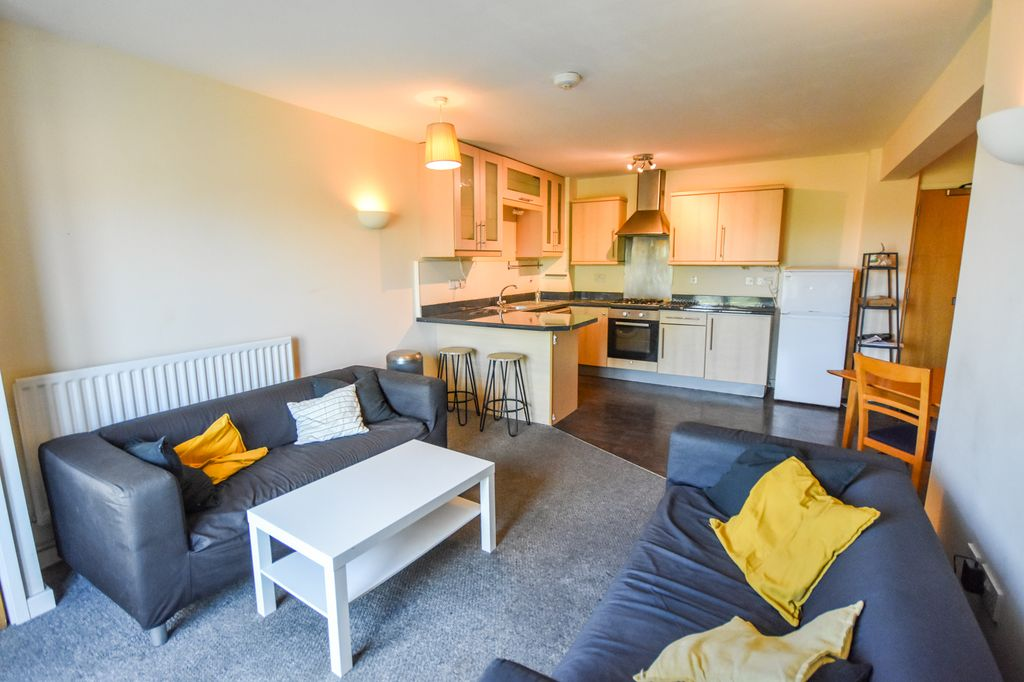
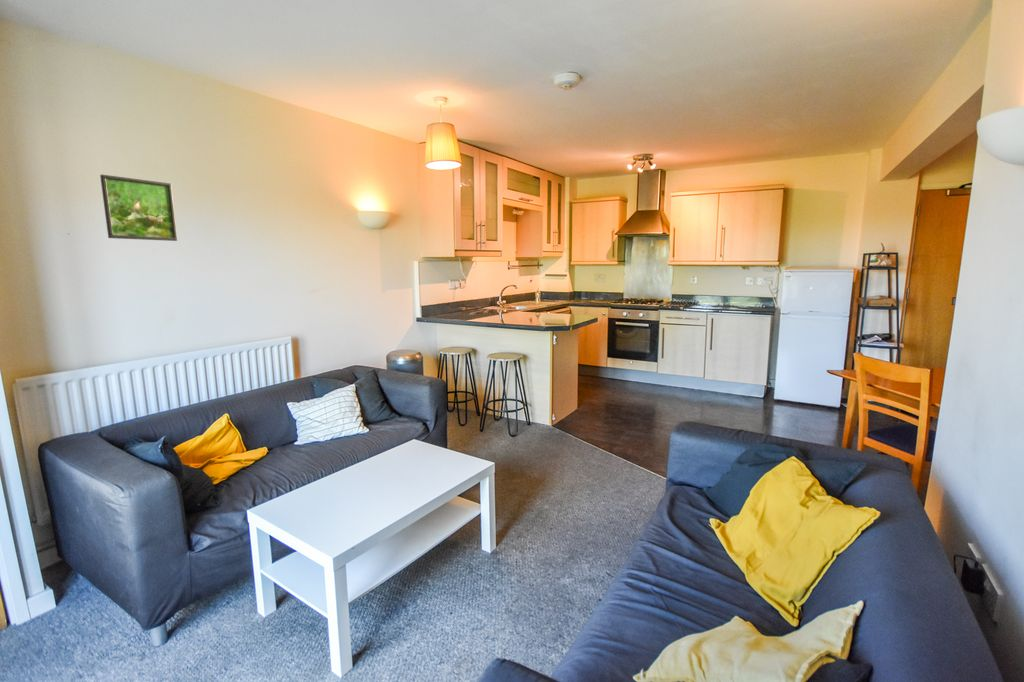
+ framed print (141, 209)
